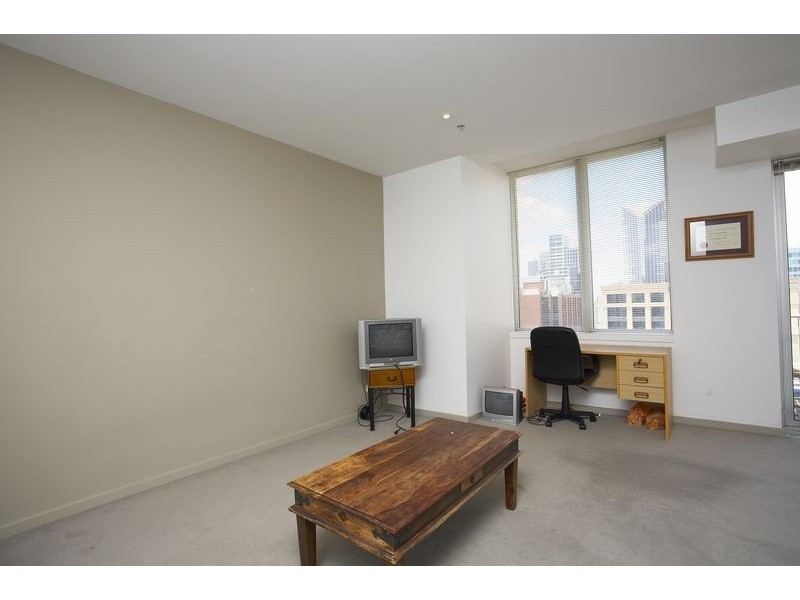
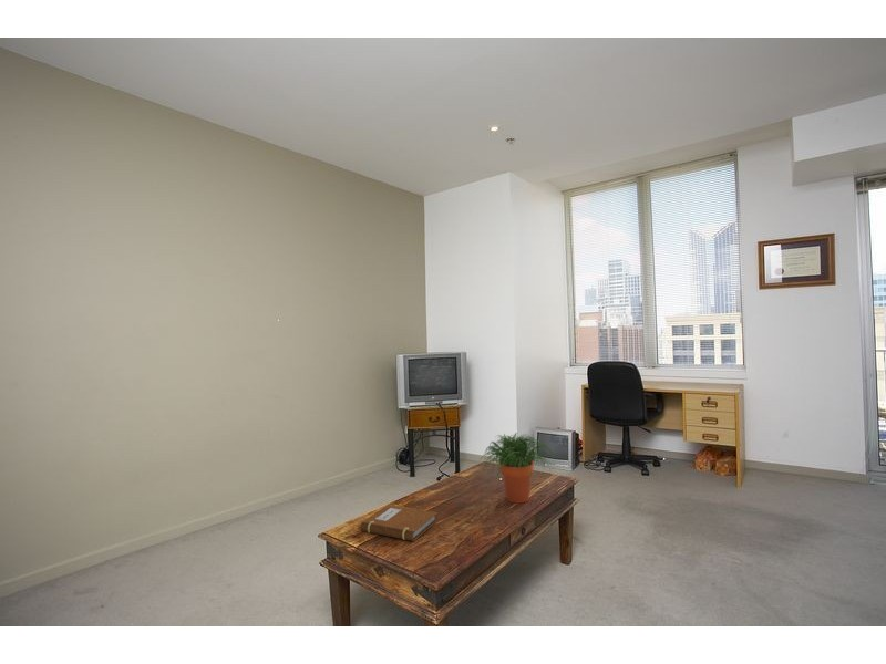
+ potted plant (515, 466)
+ notebook (398, 521)
